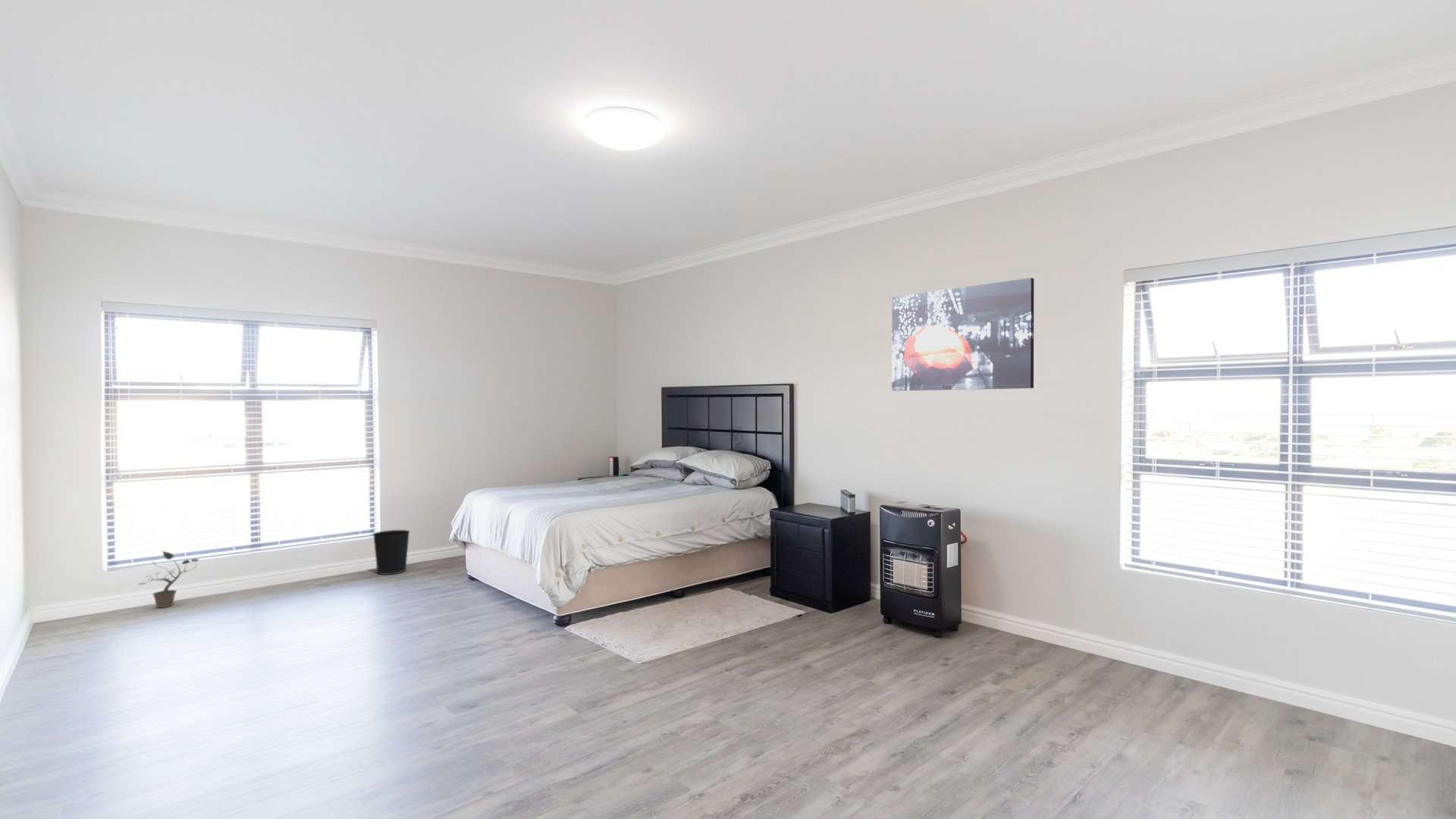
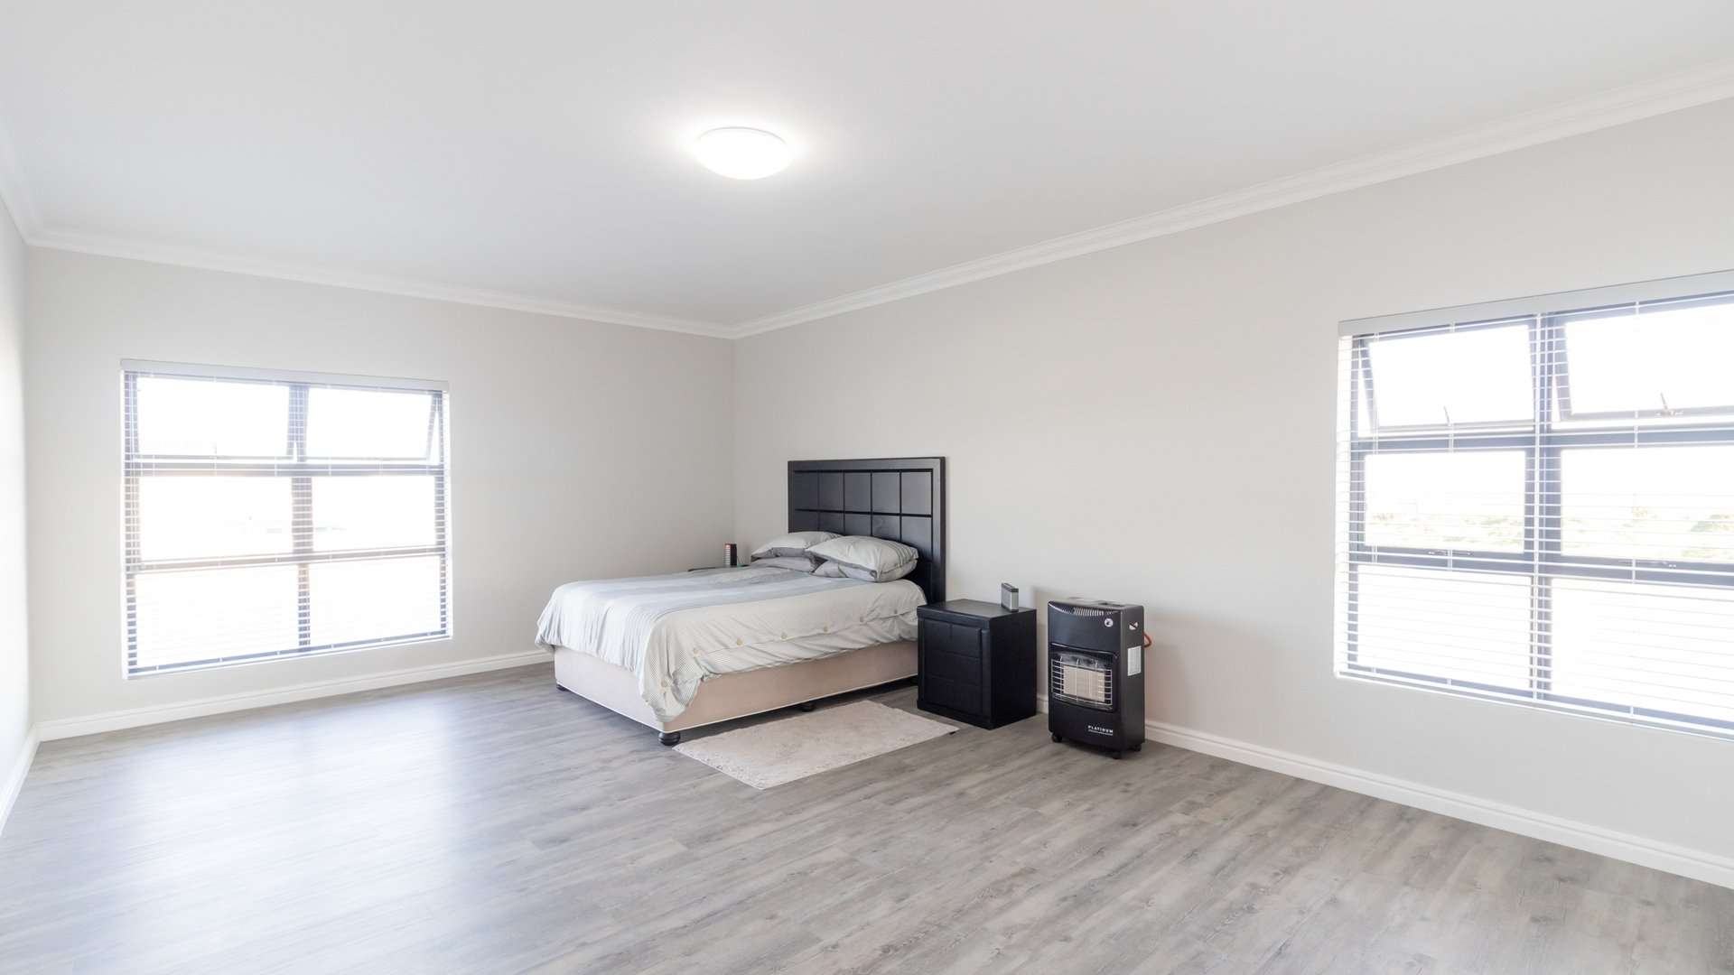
- wastebasket (391, 552)
- wall art (957, 339)
- potted plant (169, 578)
